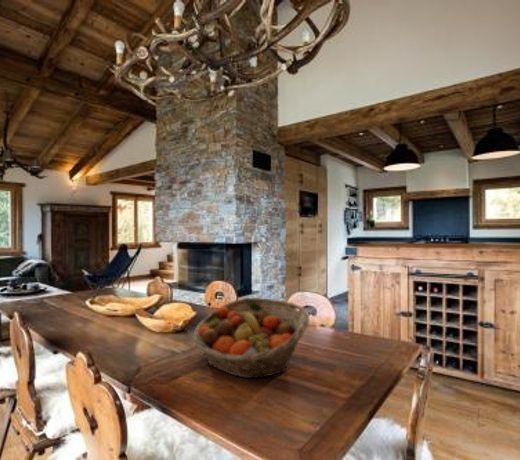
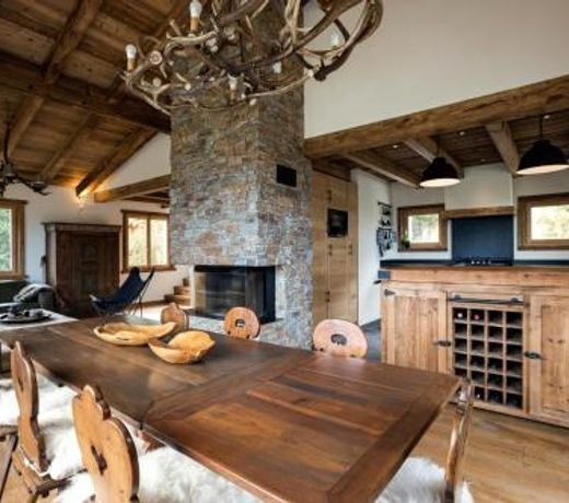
- fruit basket (250, 333)
